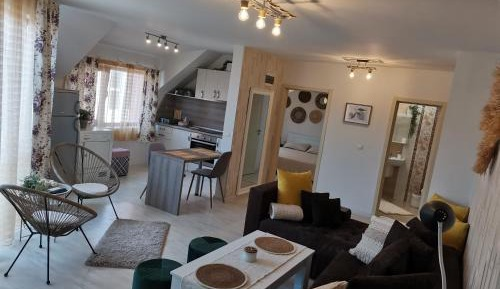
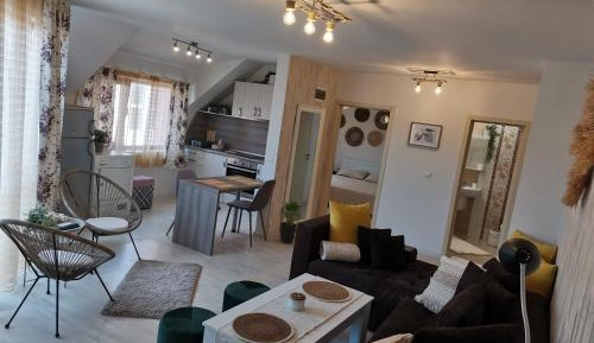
+ potted plant (287, 220)
